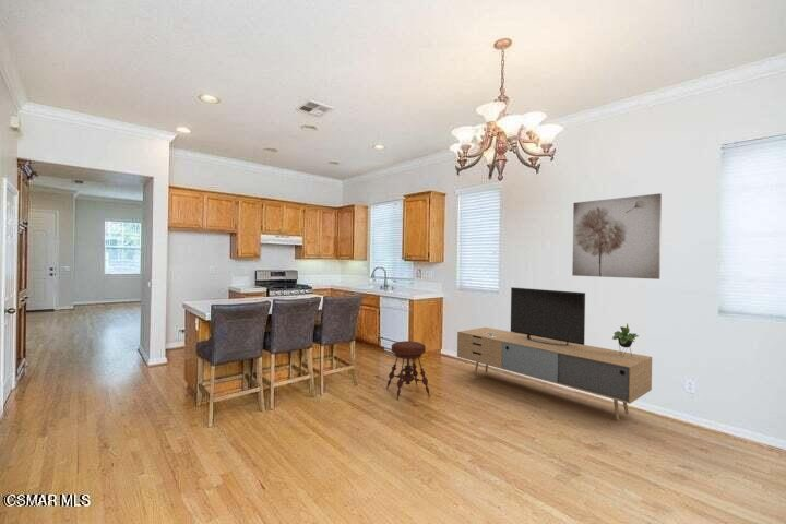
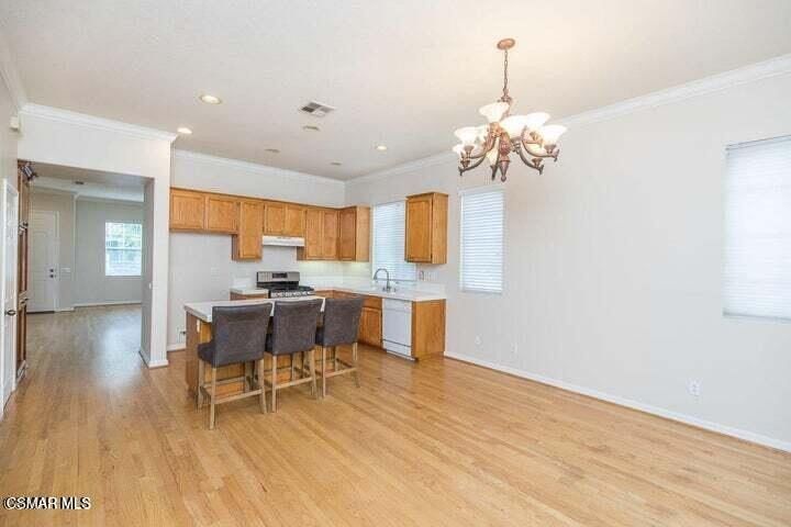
- stool (407, 367)
- wall art (612, 238)
- media console (541, 341)
